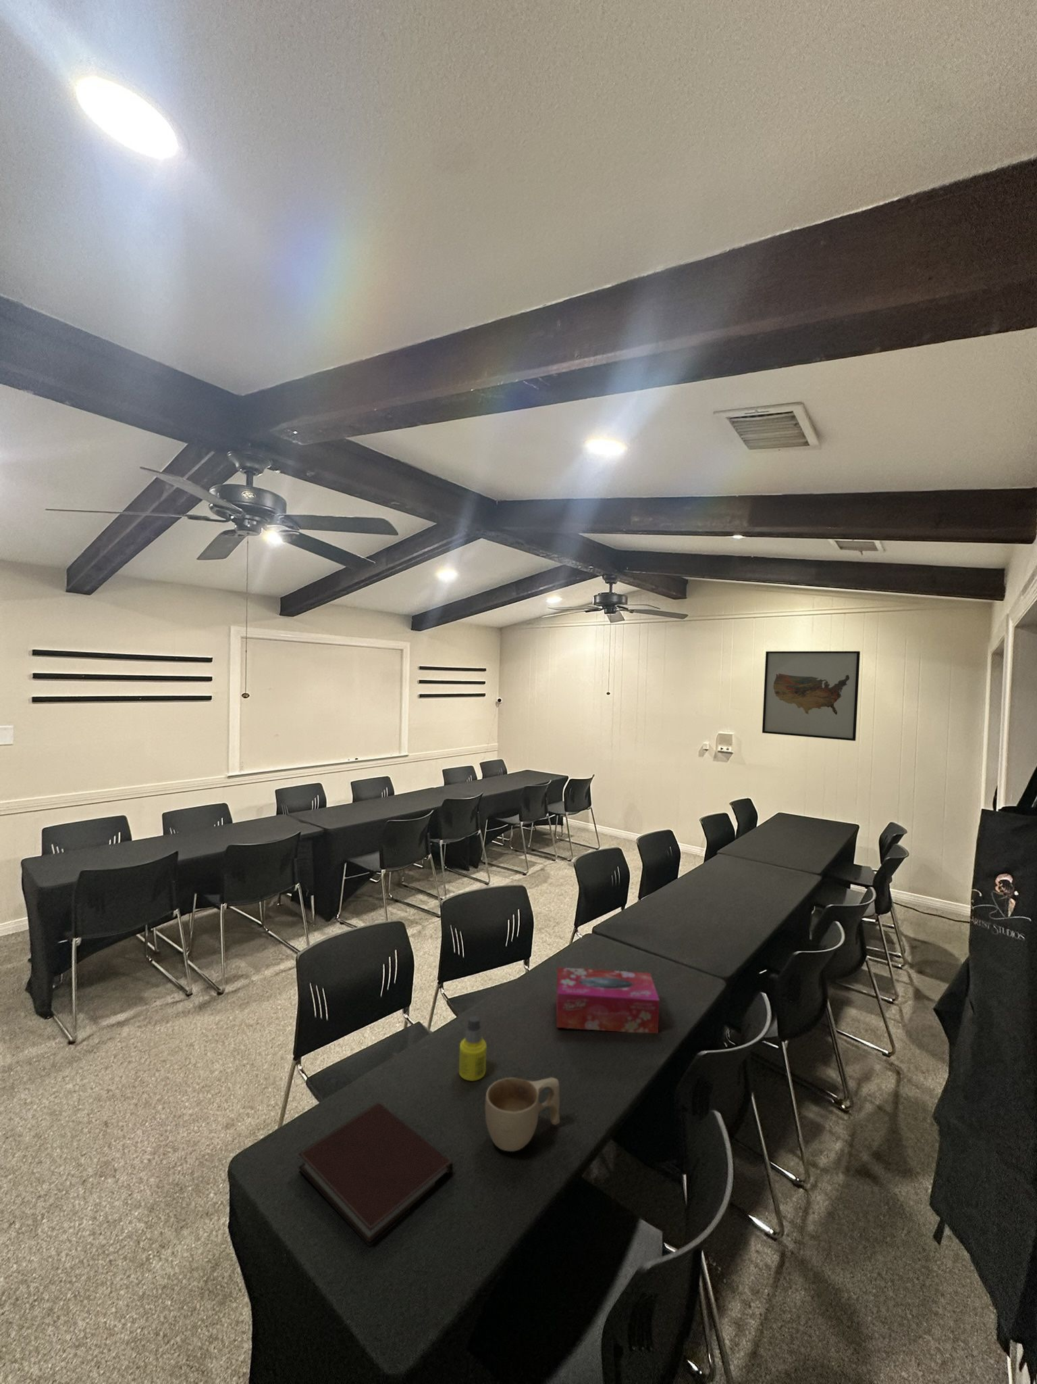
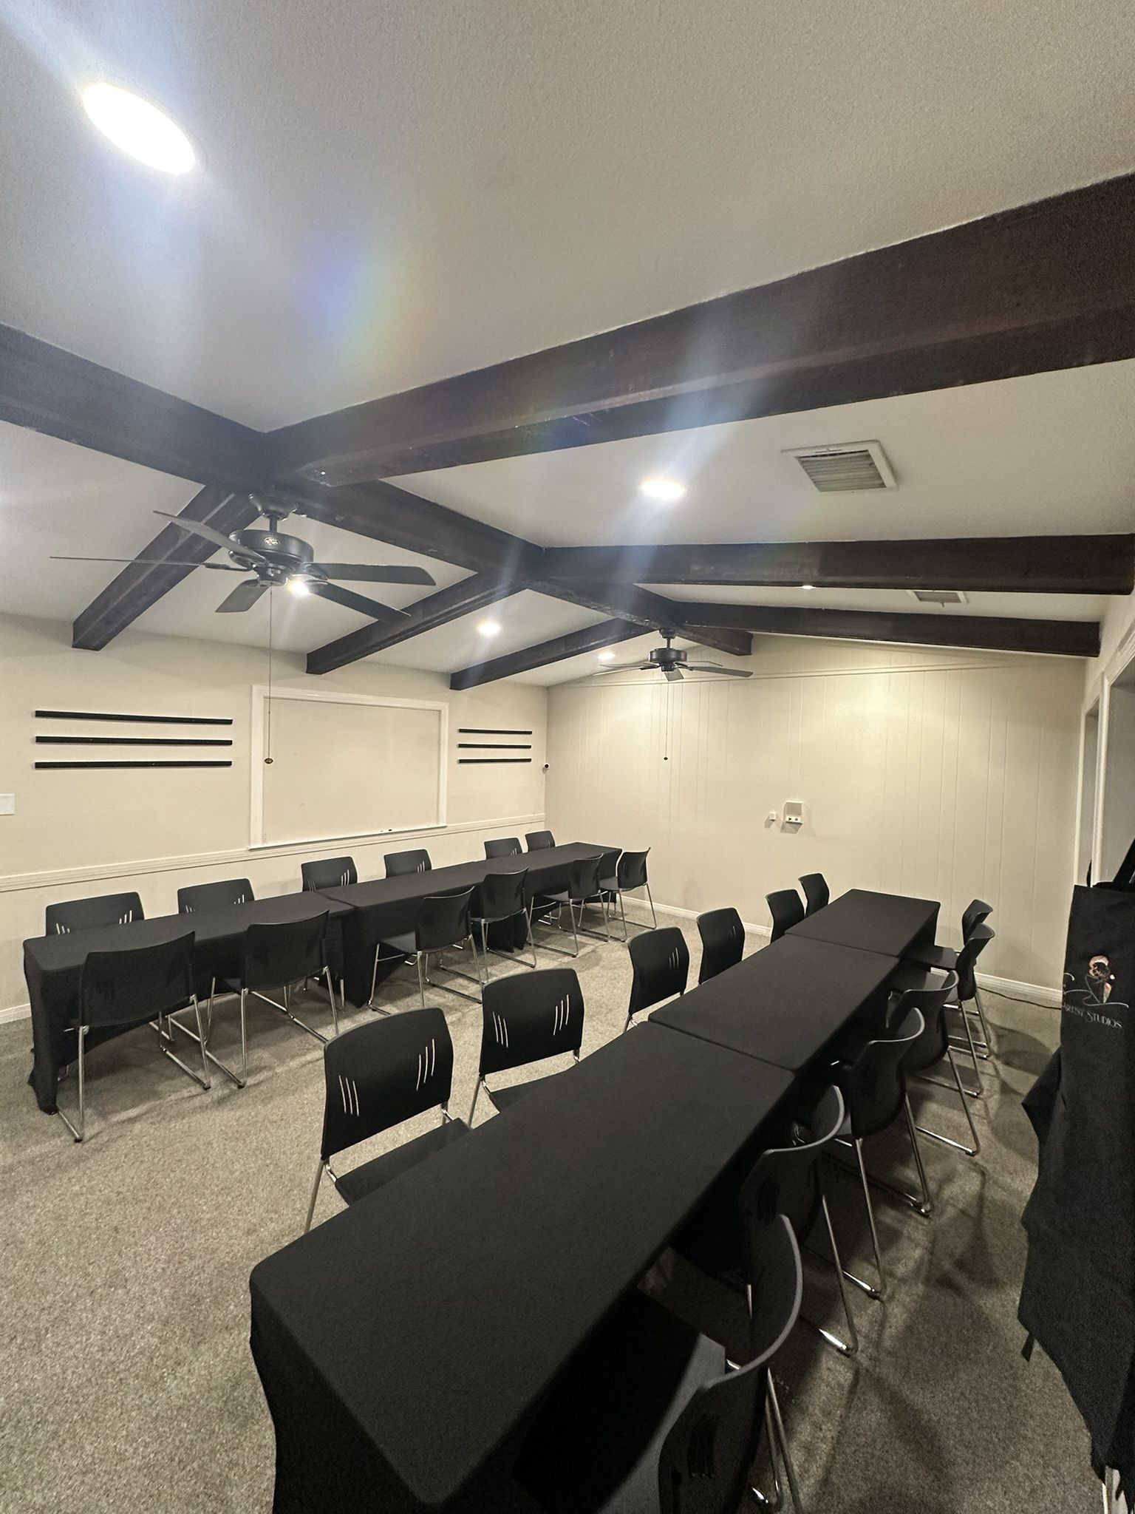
- cup (523, 1113)
- bottle (473, 1045)
- wall art (809, 694)
- notebook (375, 1164)
- tissue box (605, 999)
